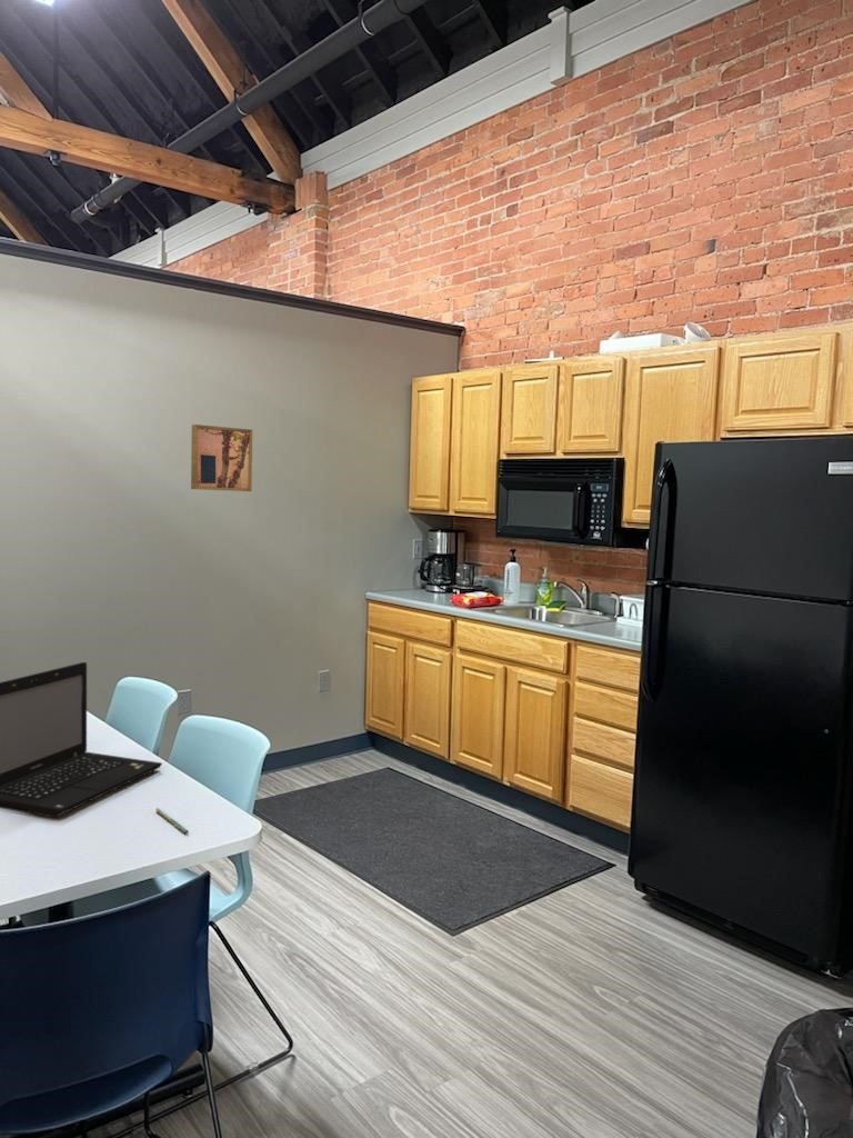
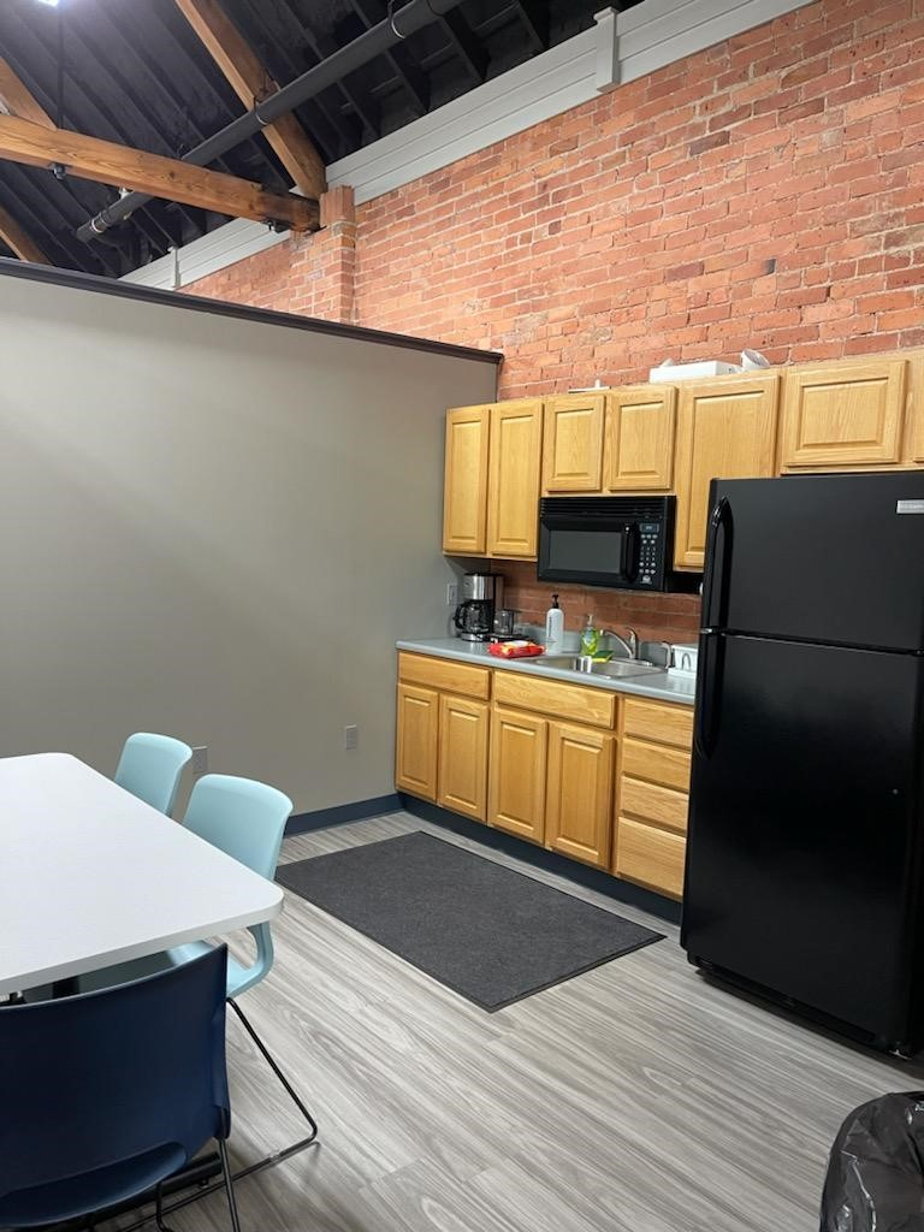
- pen (171, 820)
- wall art (222, 458)
- laptop (73, 732)
